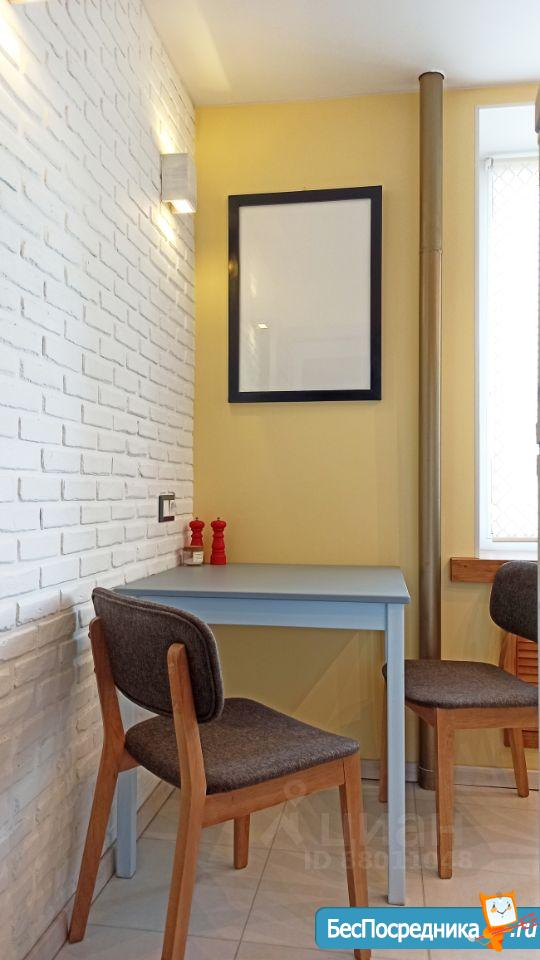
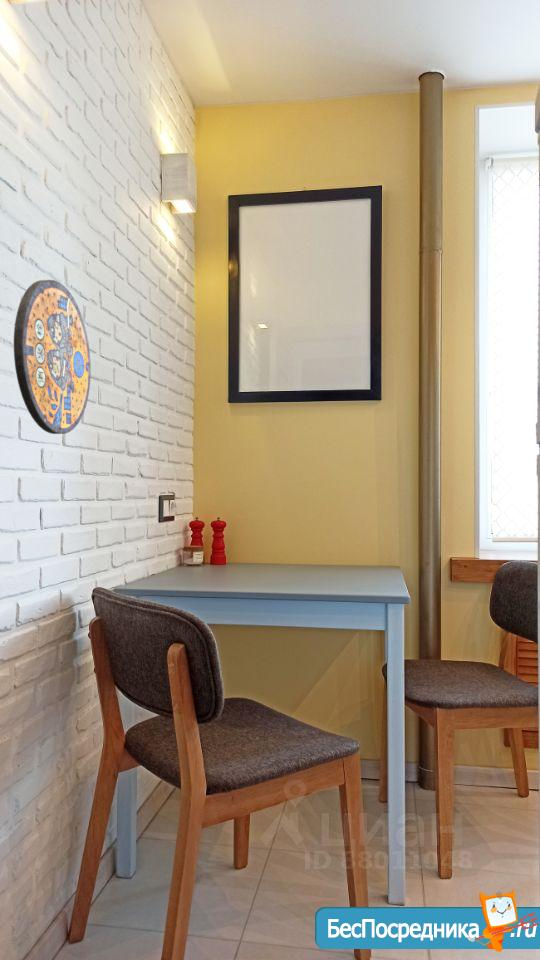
+ manhole cover (56, 358)
